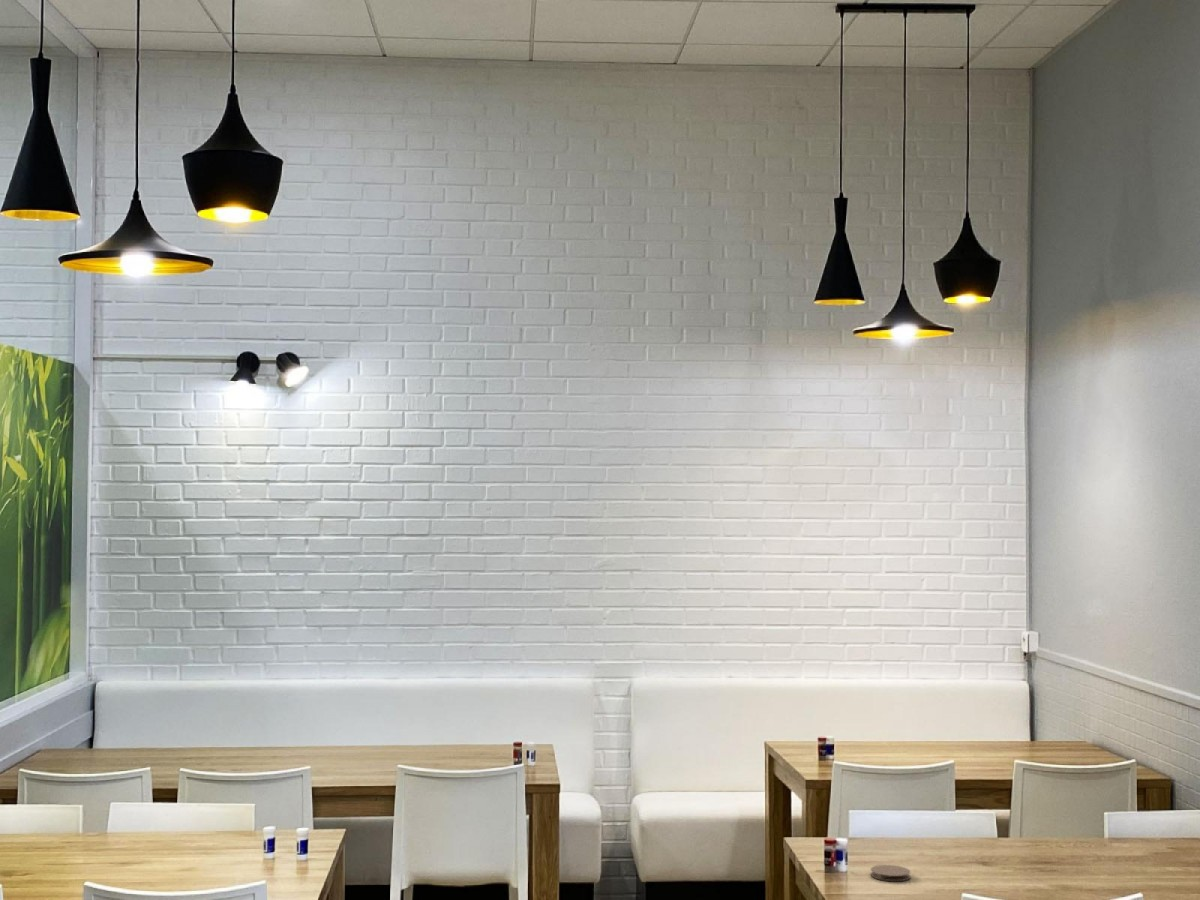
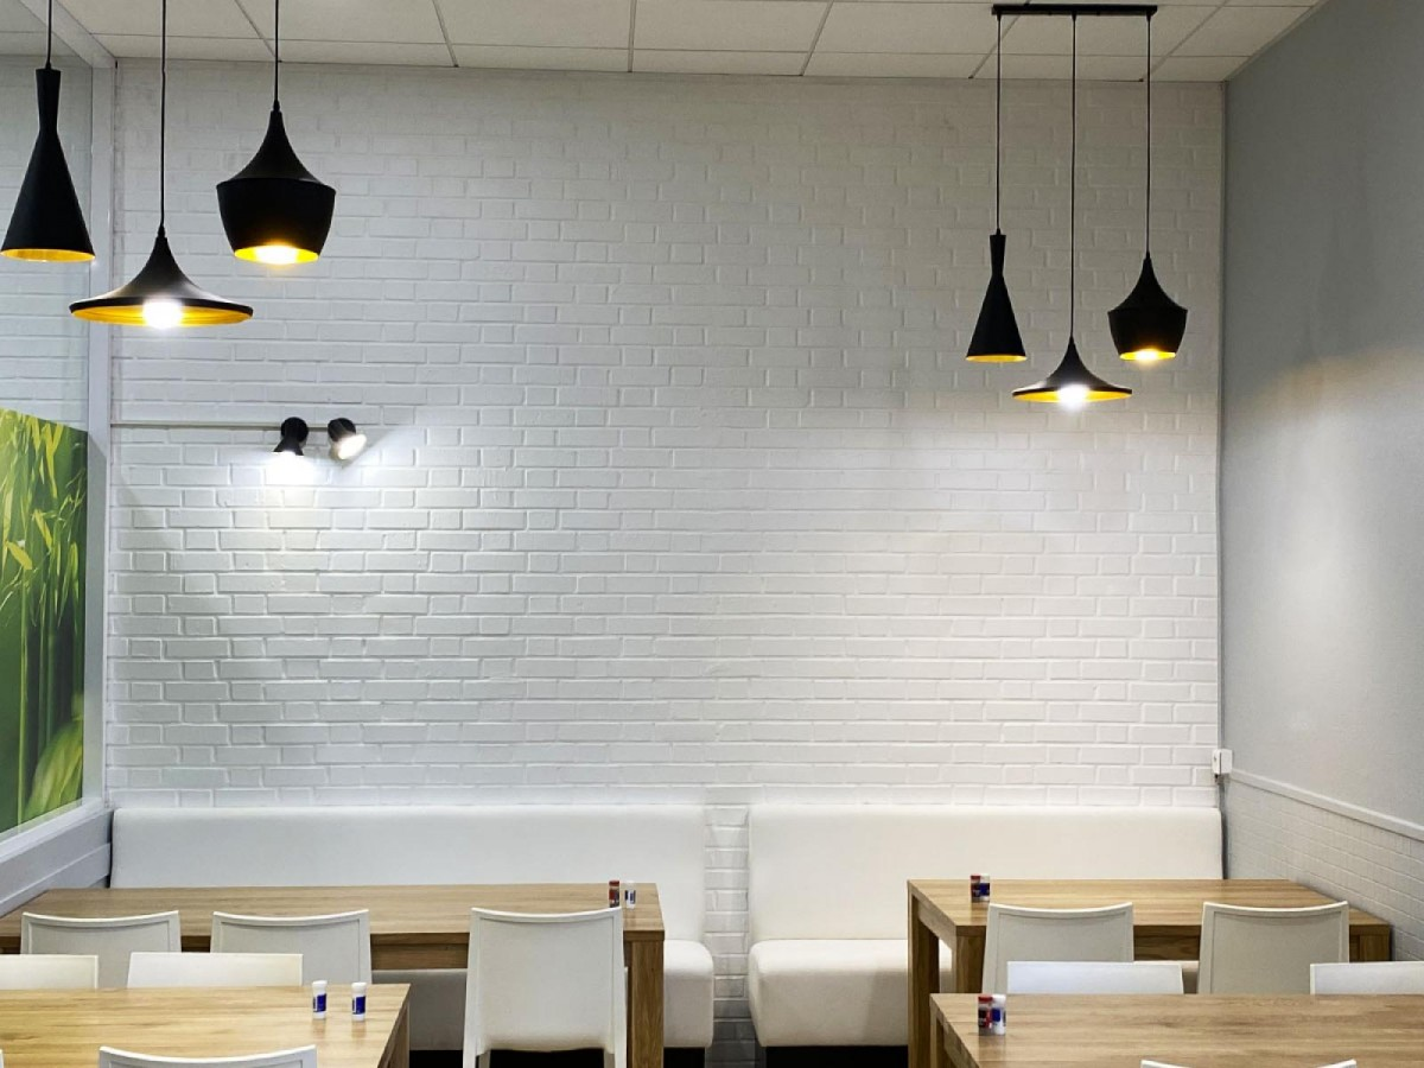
- coaster (890, 873)
